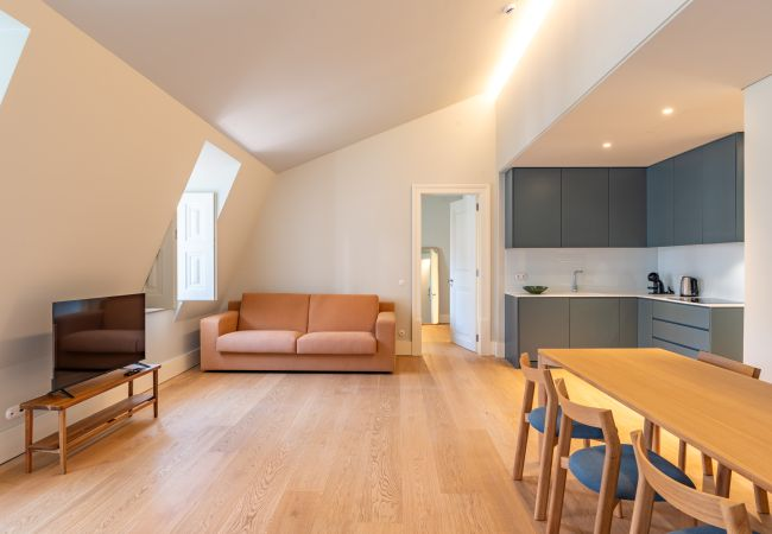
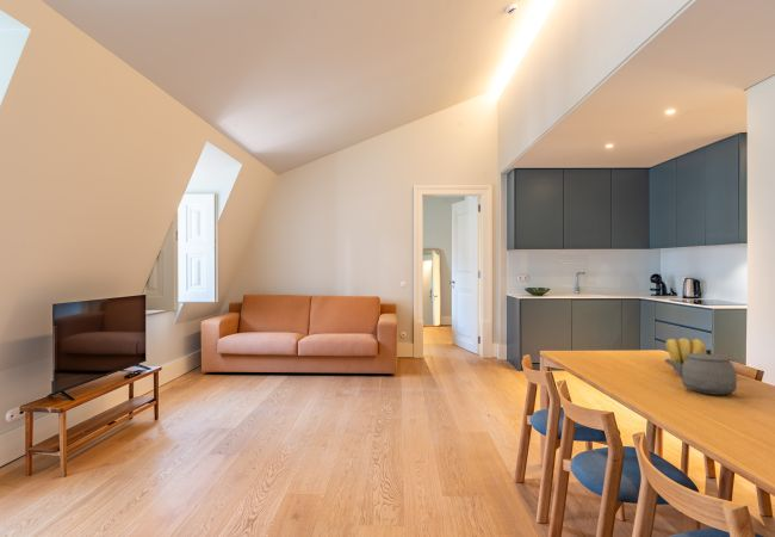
+ banana bunch (686, 354)
+ tea kettle (700, 363)
